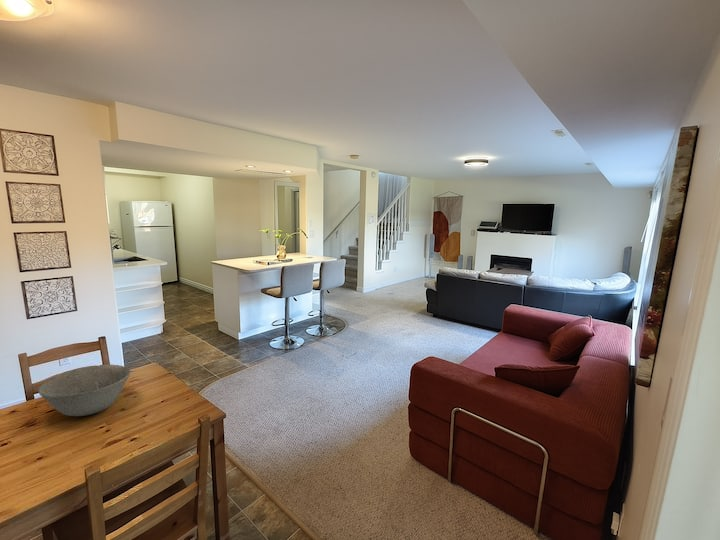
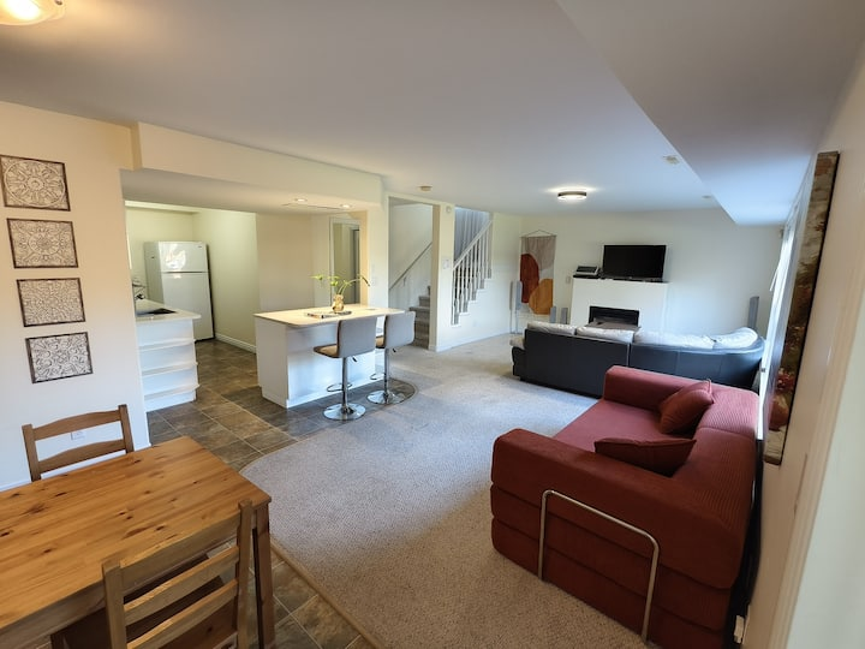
- bowl (88, 393)
